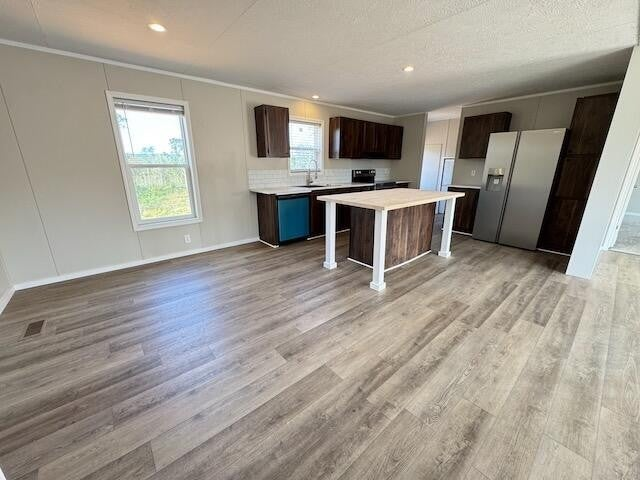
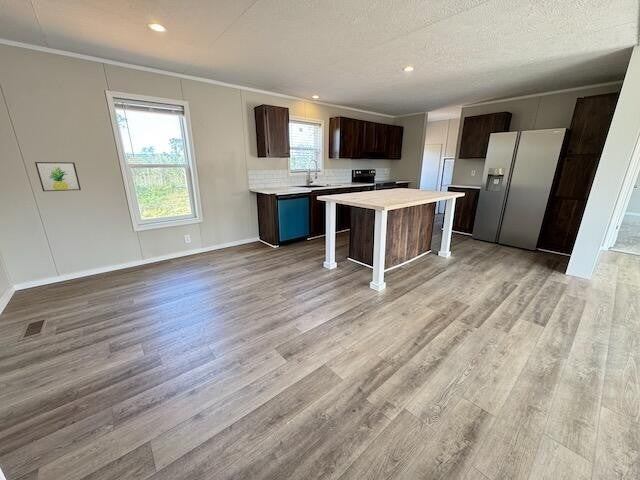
+ wall art (59, 176)
